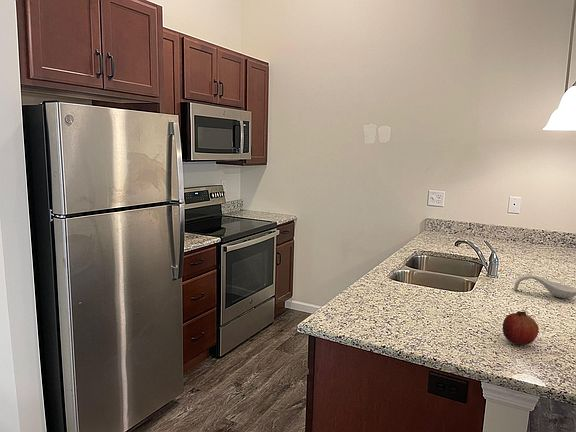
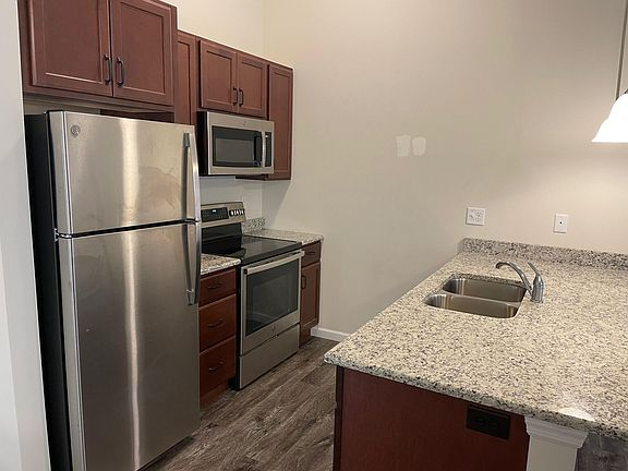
- spoon rest (546, 285)
- fruit (519, 327)
